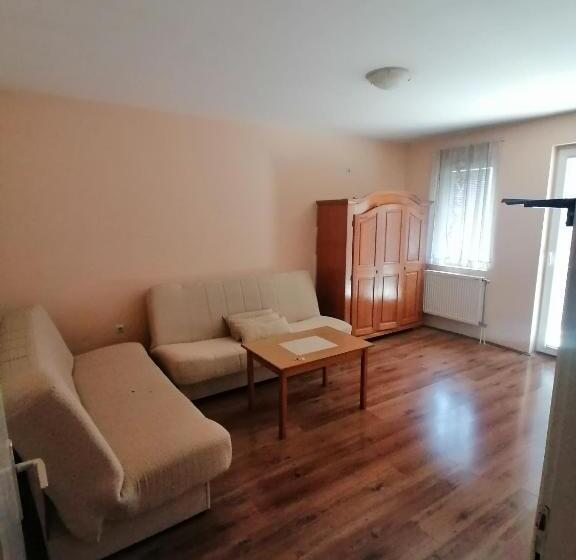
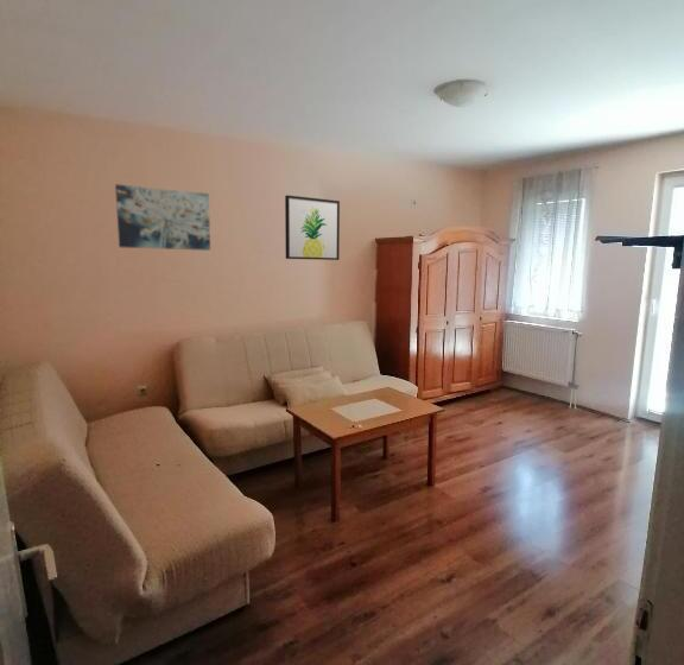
+ wall art (165, 218)
+ wall art (312, 229)
